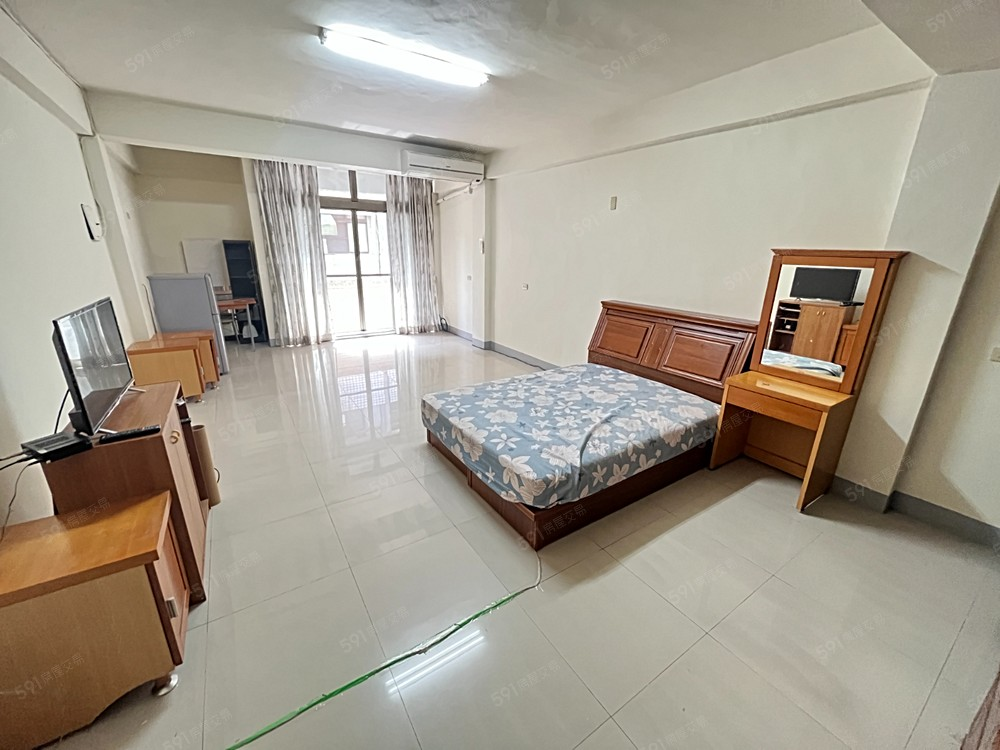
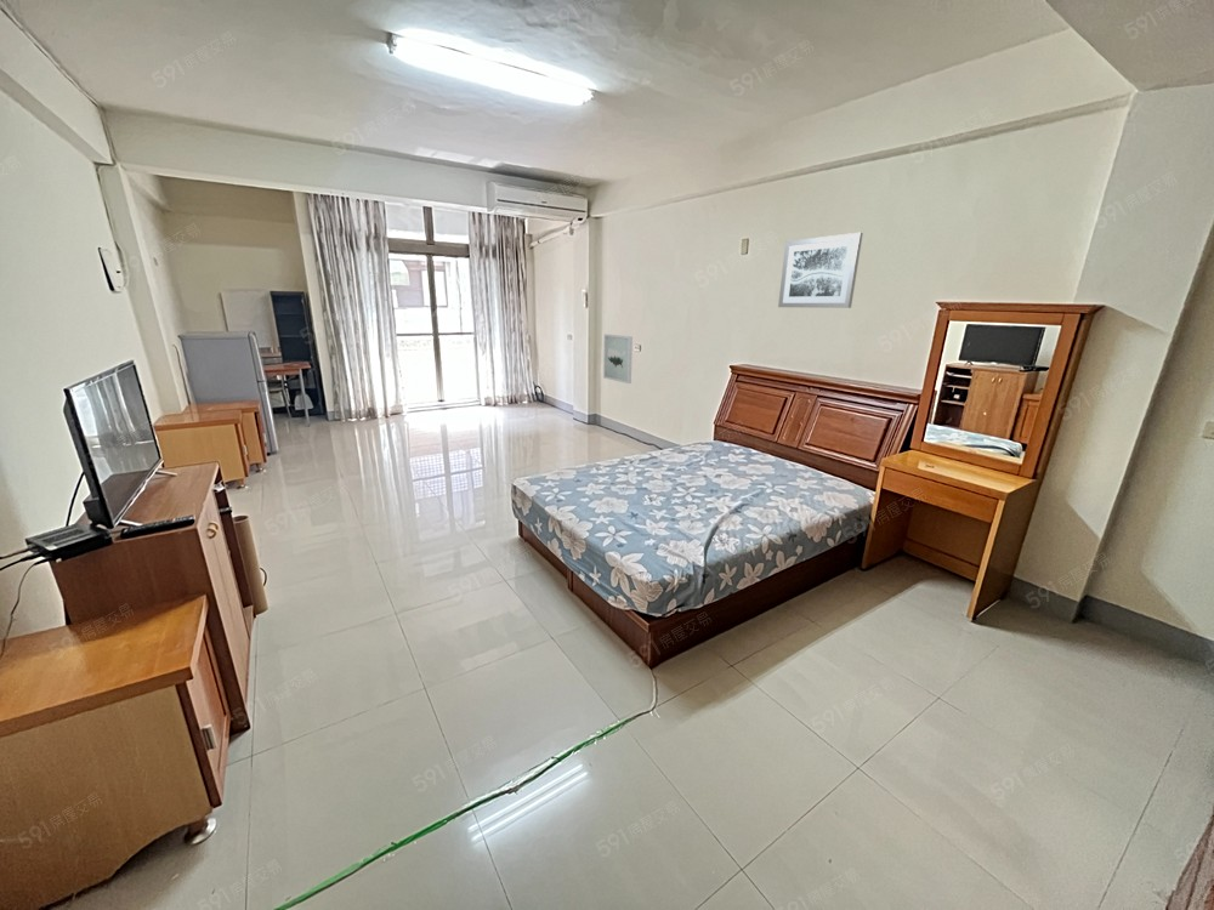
+ wall art (816, 273)
+ wall art (617, 358)
